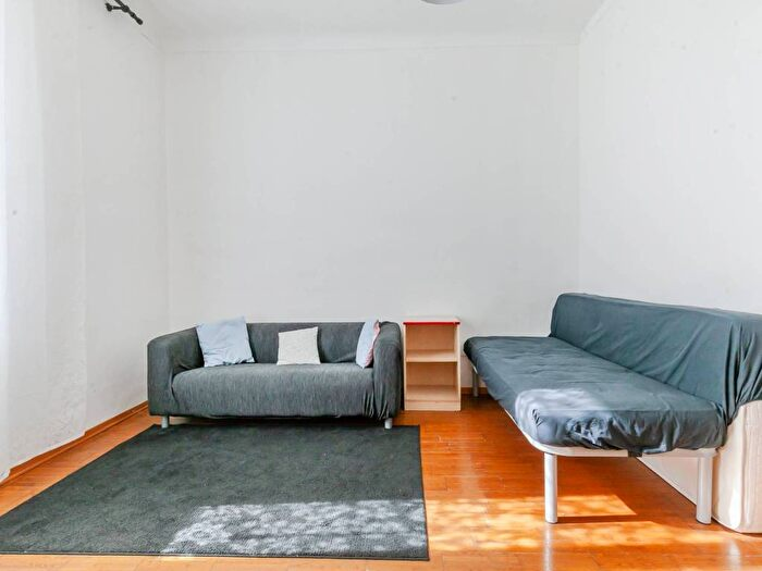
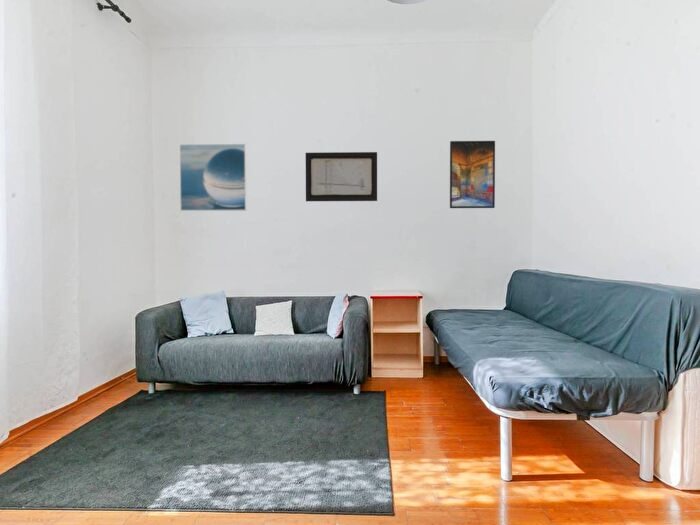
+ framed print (472, 174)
+ wall art (341, 176)
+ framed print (213, 177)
